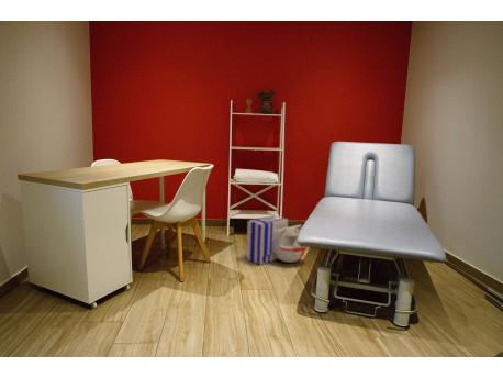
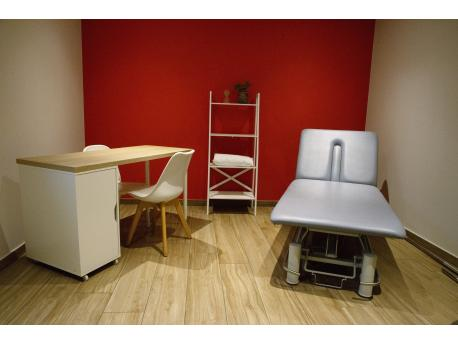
- wastebasket (280, 241)
